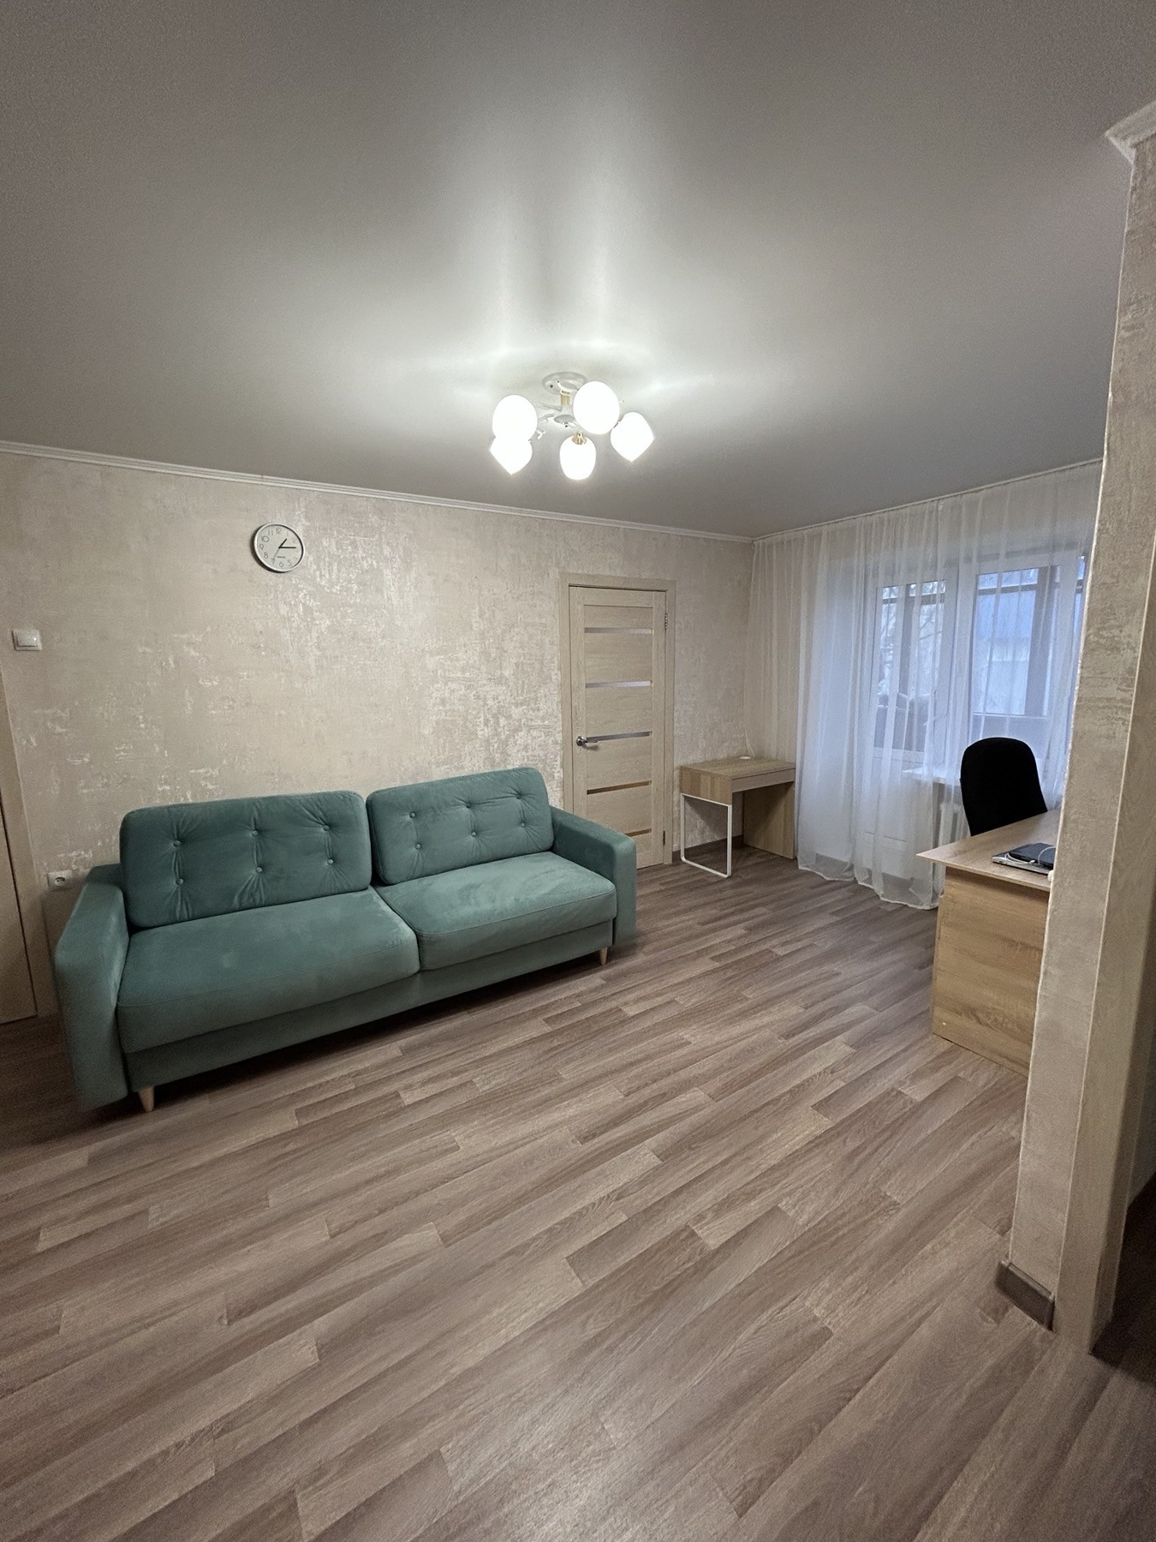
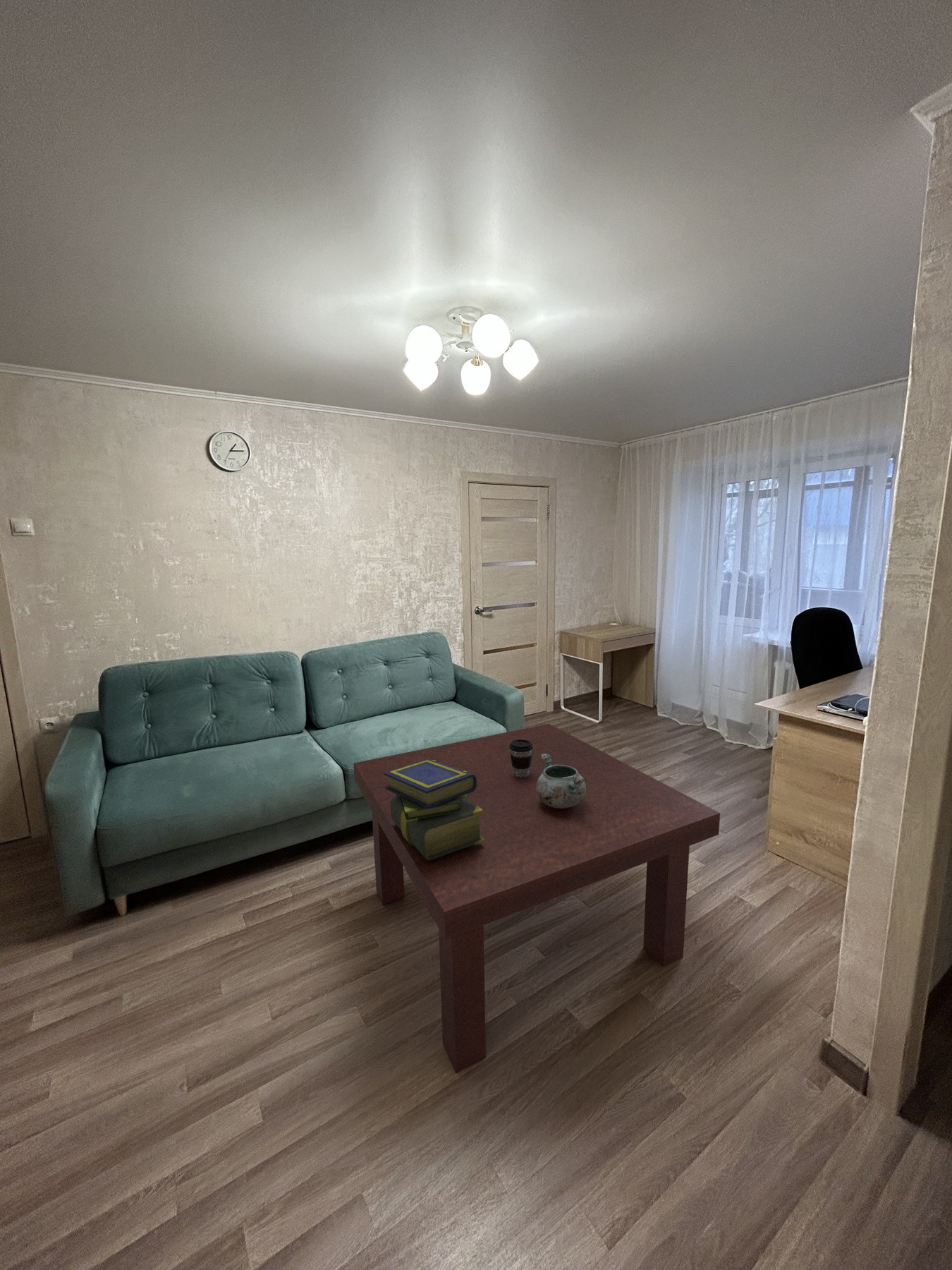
+ coffee cup (521, 758)
+ coffee table (515, 854)
+ stack of books (430, 802)
+ decorative bowl (560, 782)
